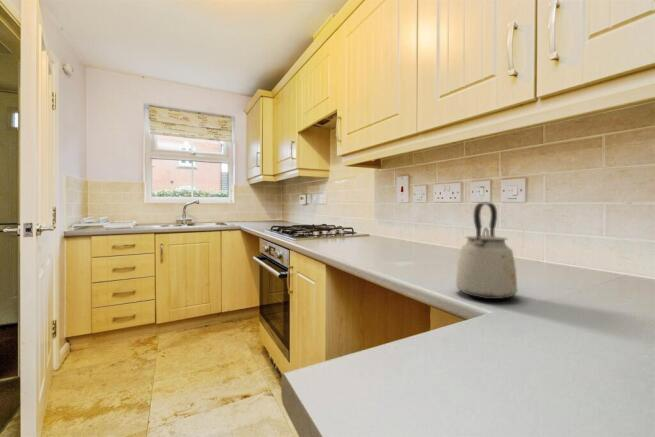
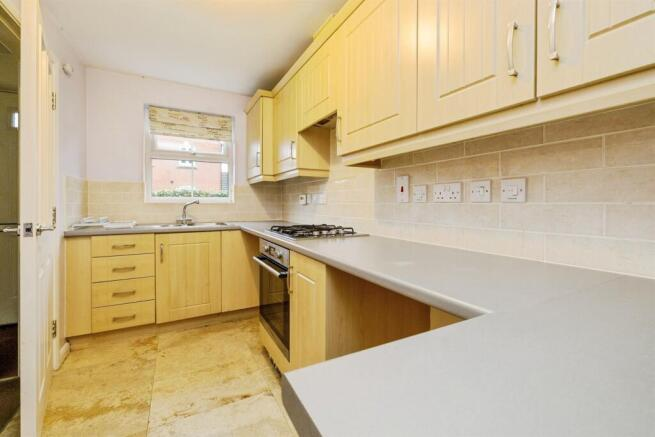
- kettle (489, 248)
